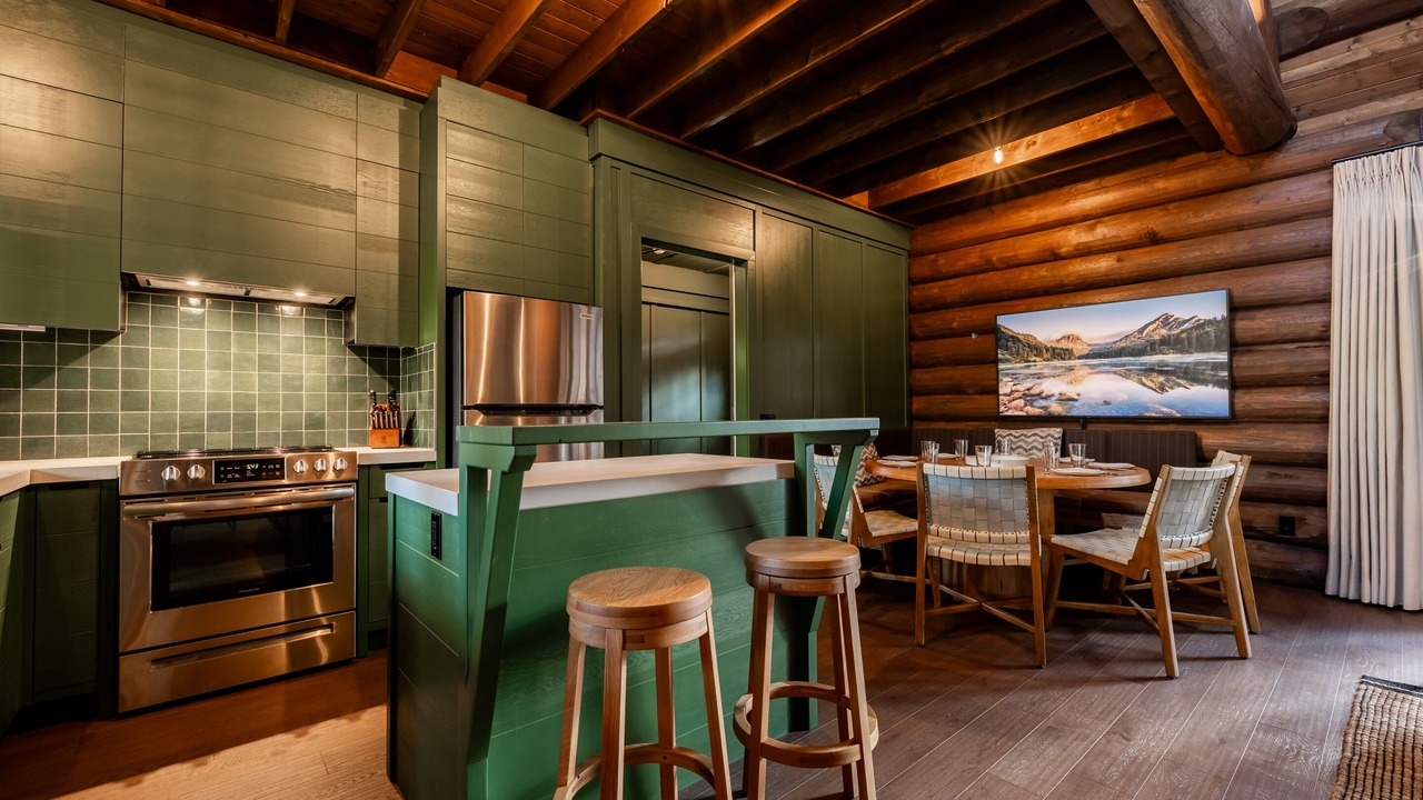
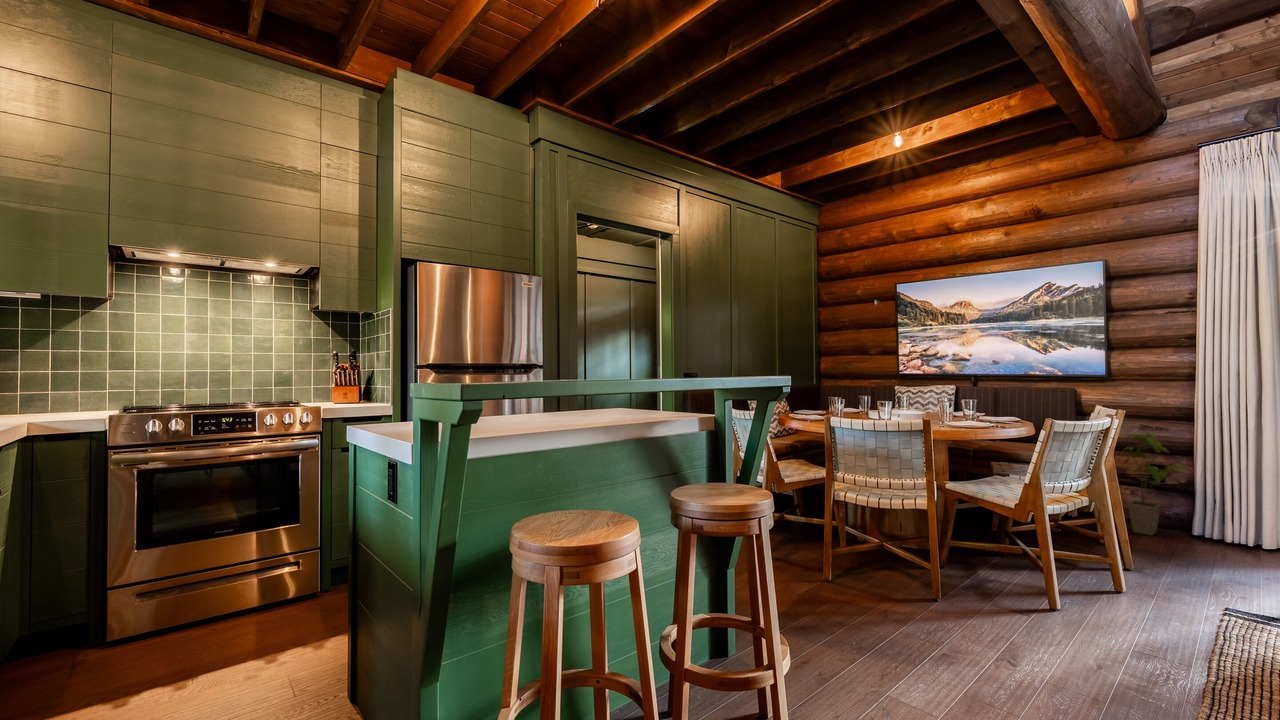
+ house plant (1152, 484)
